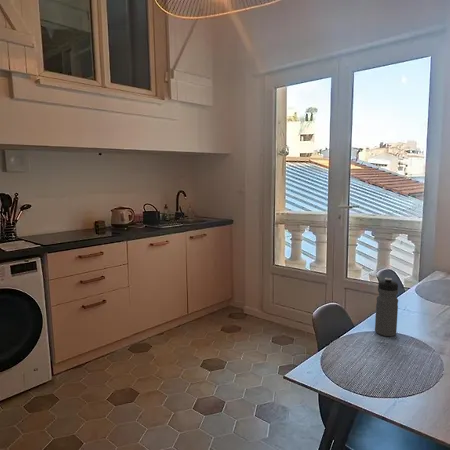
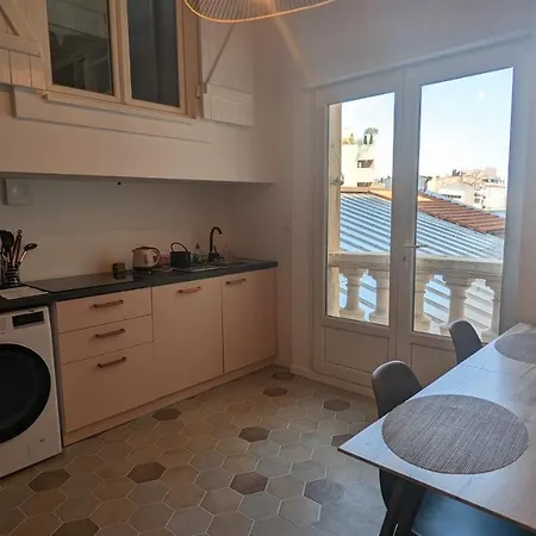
- water bottle (386, 305)
